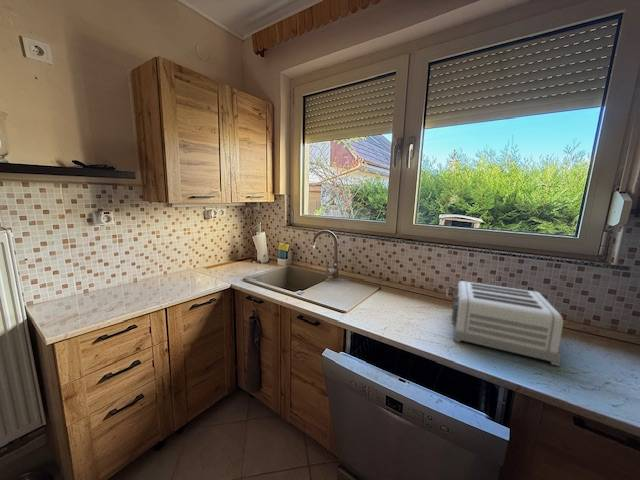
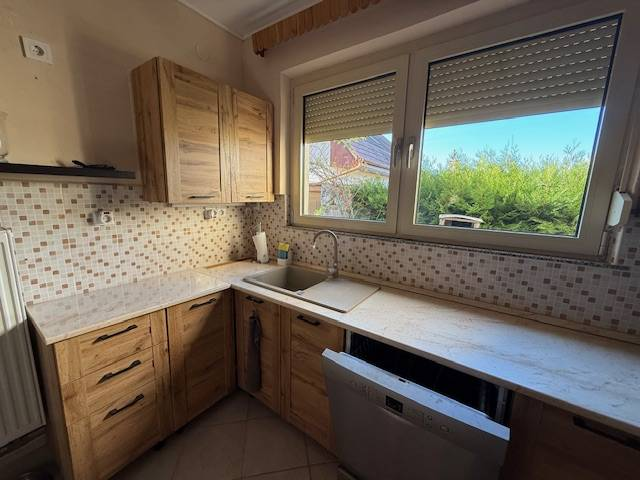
- toaster (493, 313)
